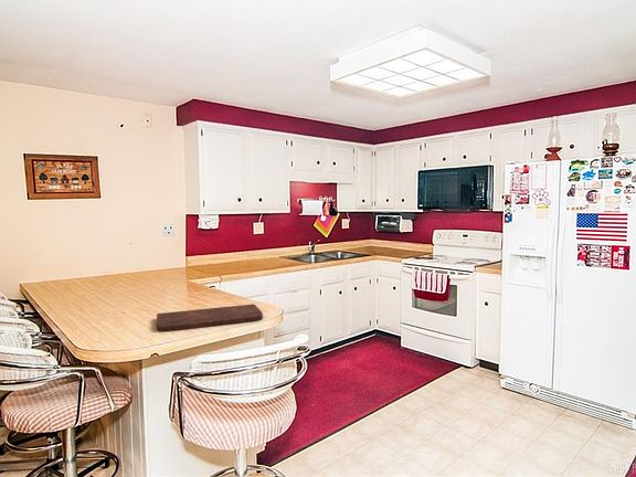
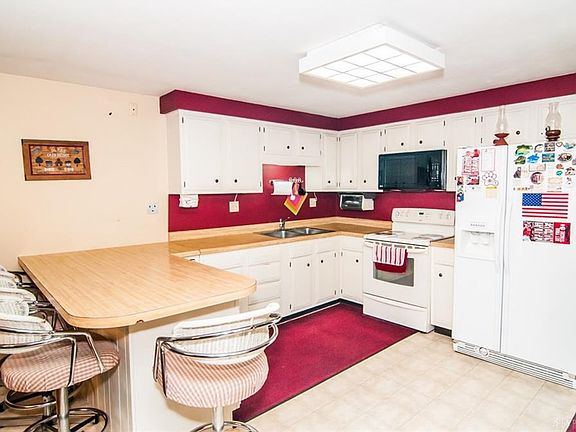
- cutting board (210, 316)
